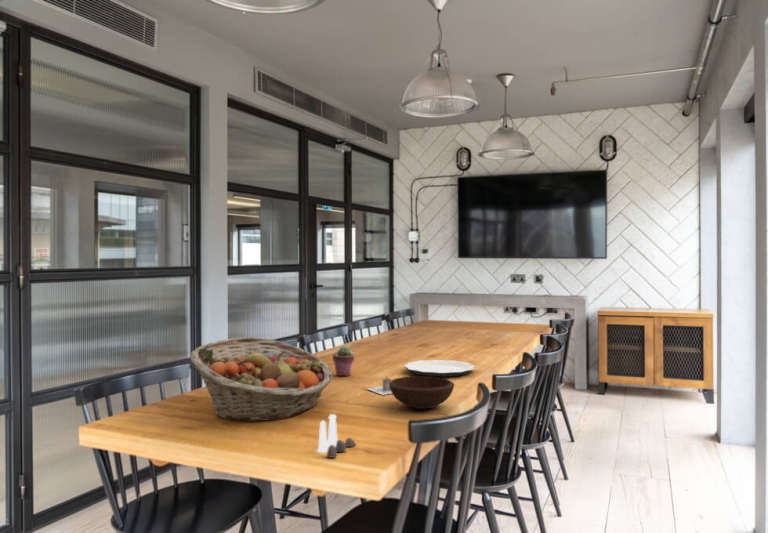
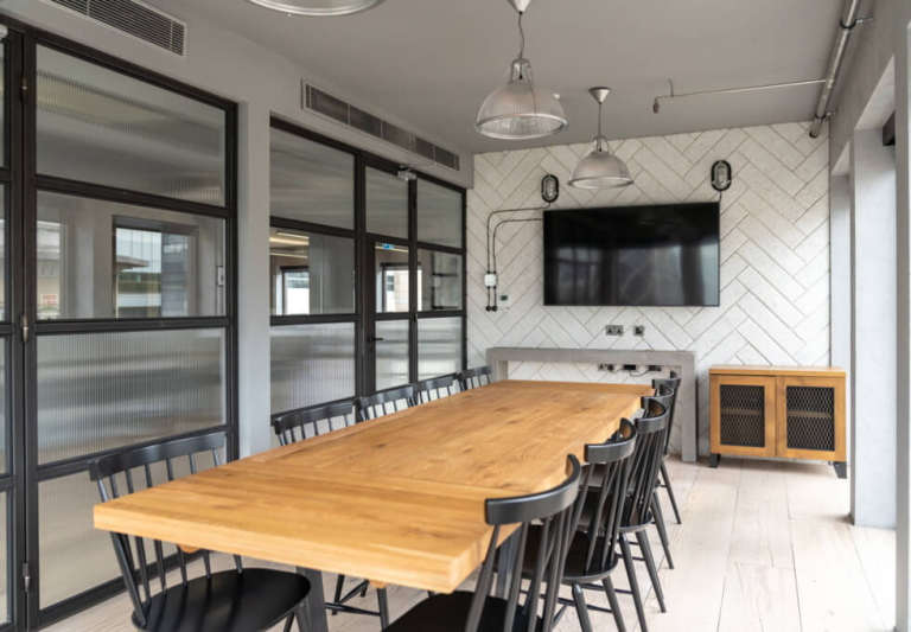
- fruit basket (264, 375)
- potted succulent (343, 360)
- bowl (421, 394)
- plate (439, 368)
- salt and pepper shaker set (335, 432)
- architectural model (385, 380)
